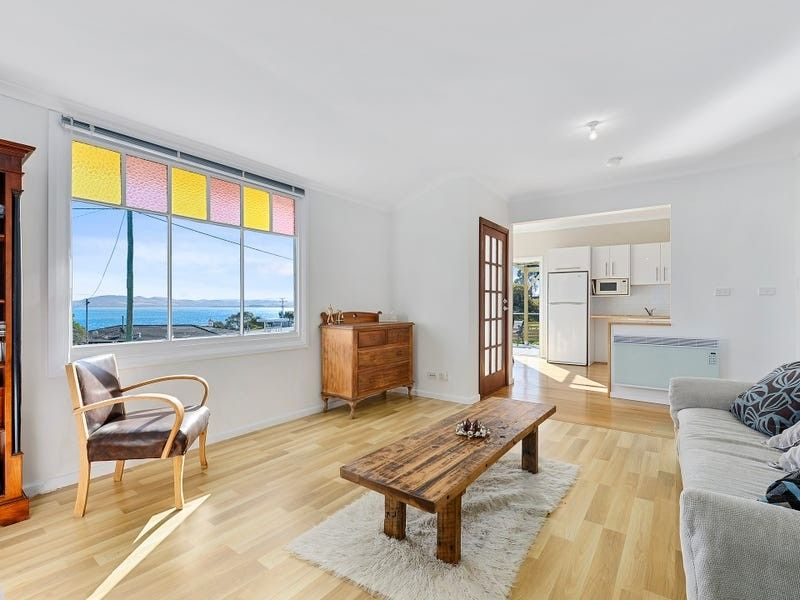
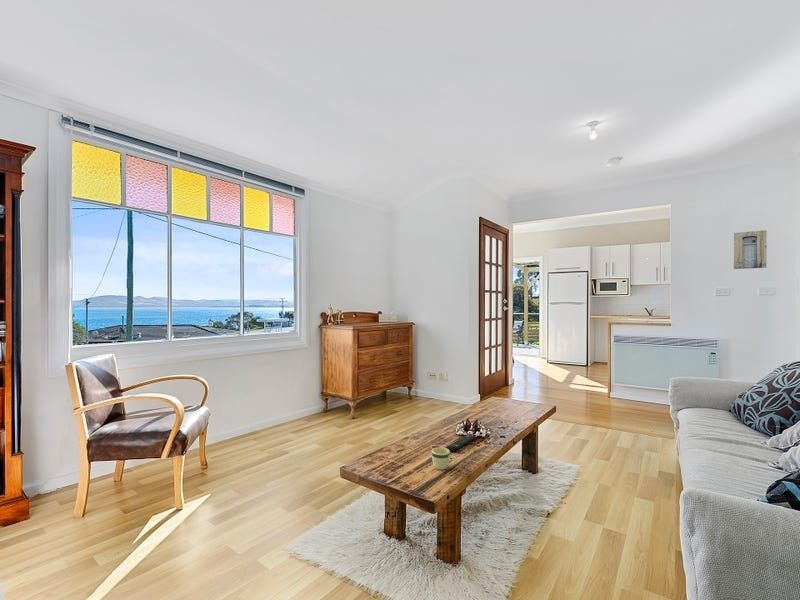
+ wall art (749, 250)
+ mug (444, 459)
+ remote control (461, 443)
